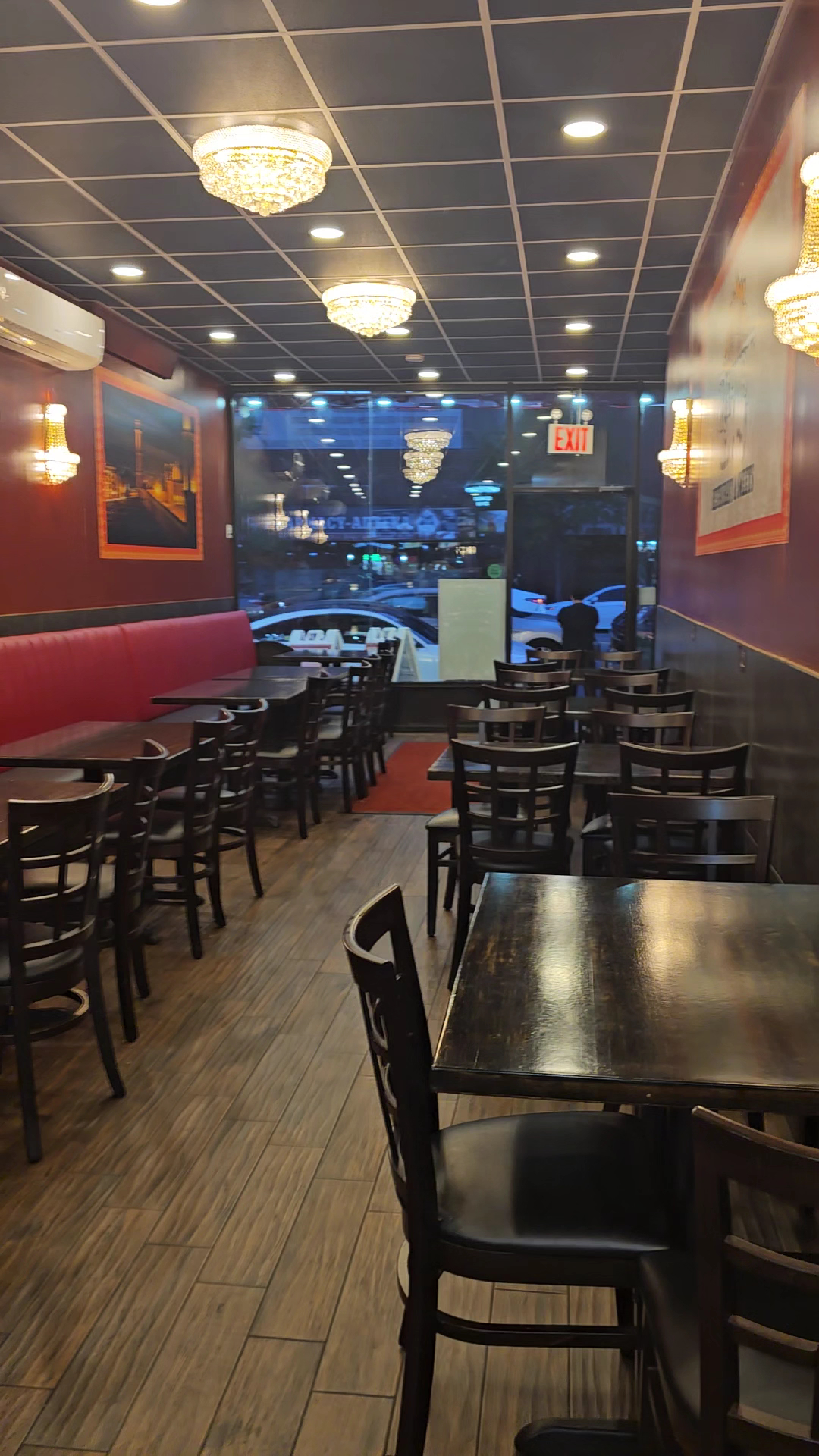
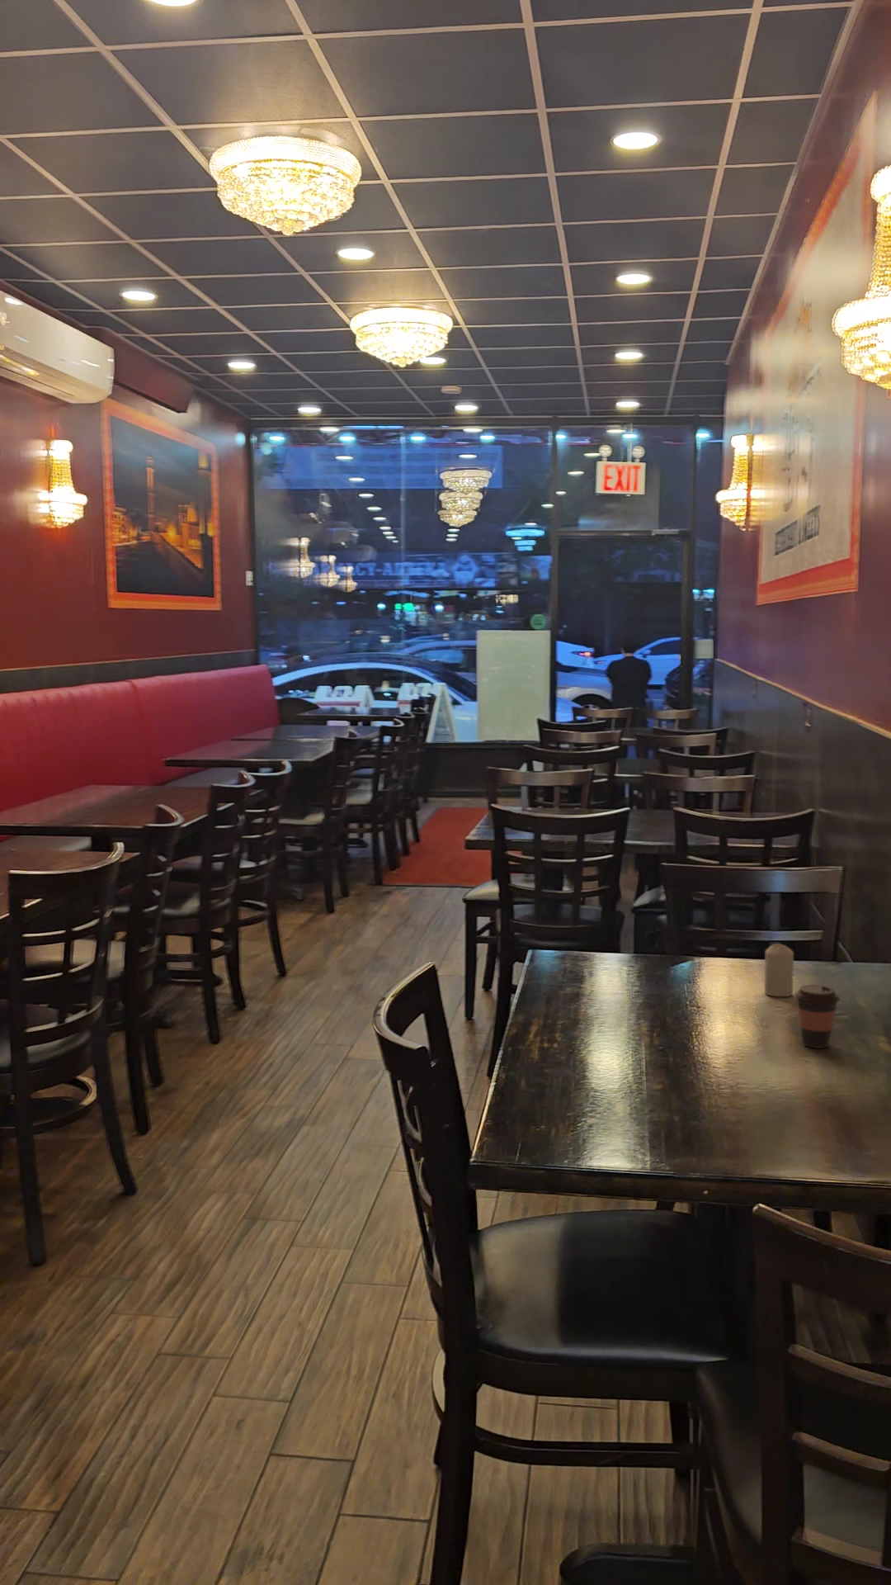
+ coffee cup (816, 1017)
+ candle (779, 969)
